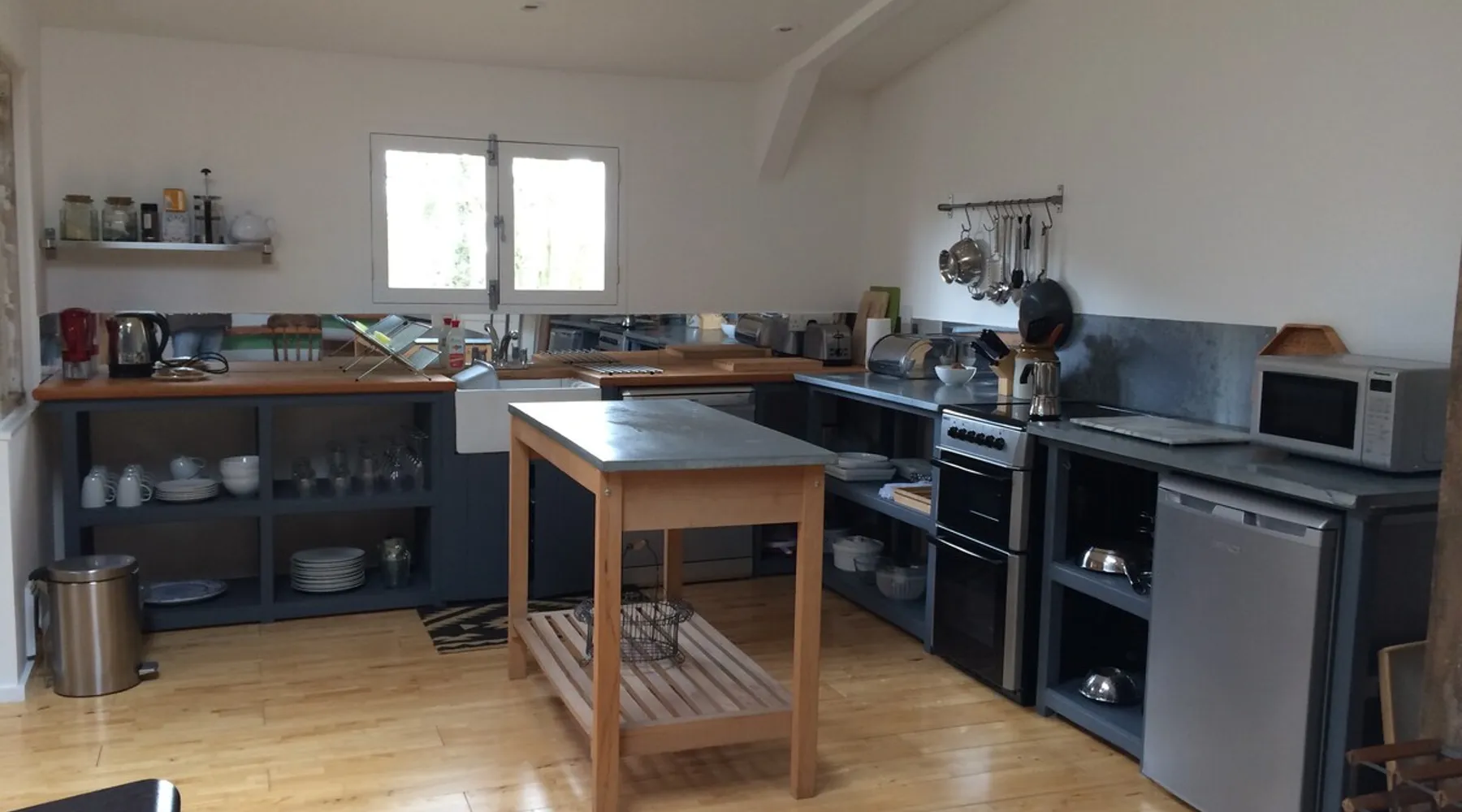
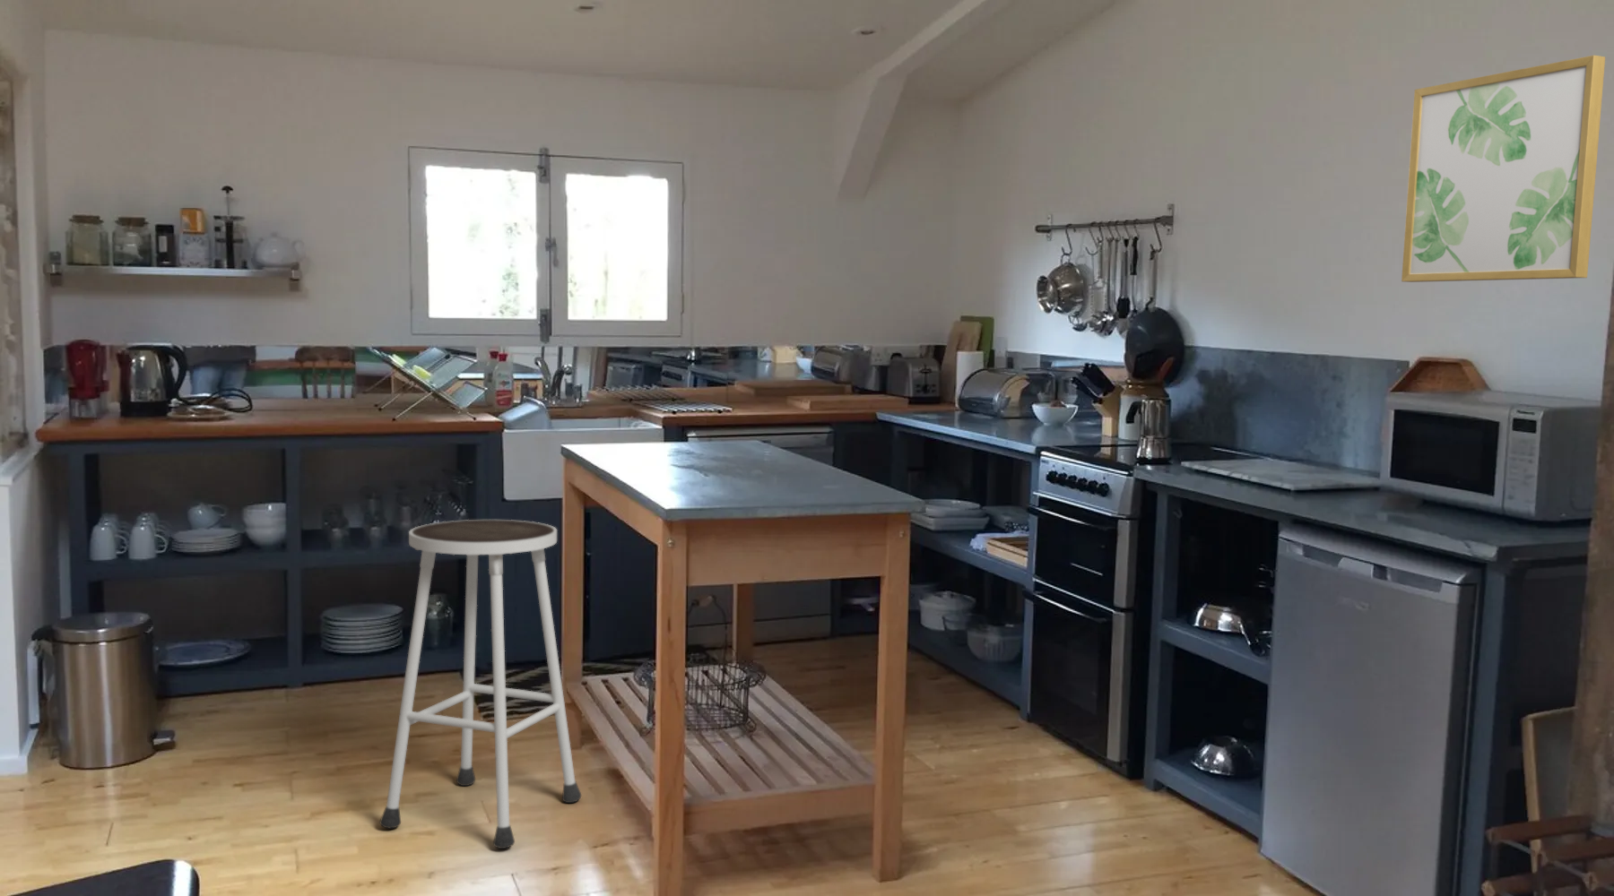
+ wall art (1495, 178)
+ stool (493, 674)
